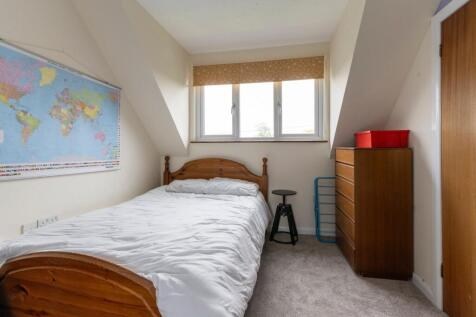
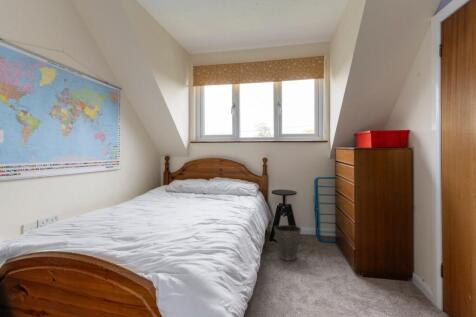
+ waste basket (287, 242)
